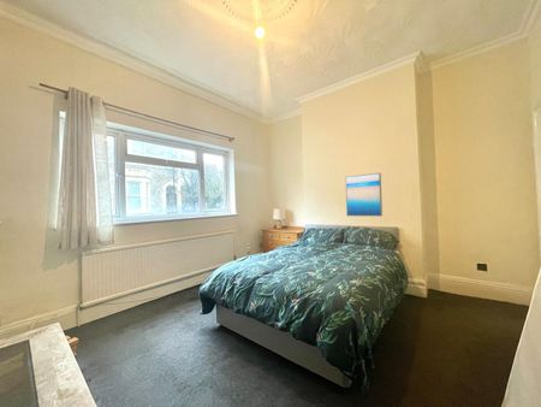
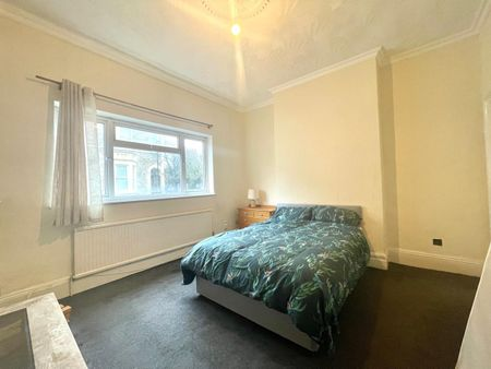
- wall art (363, 195)
